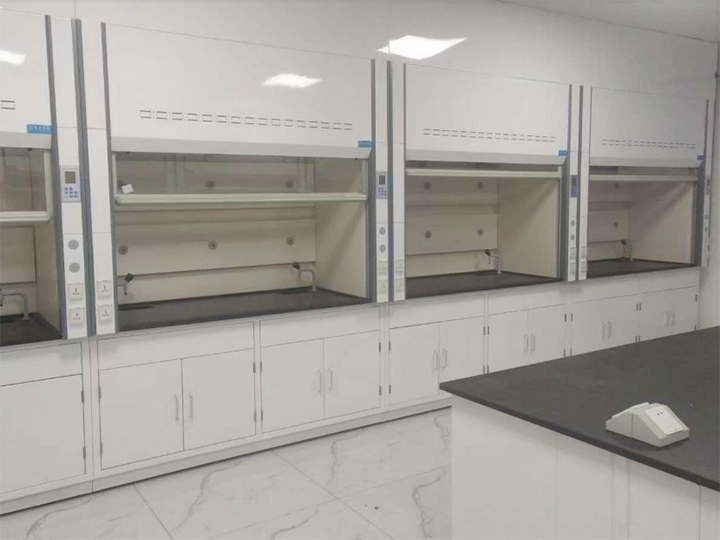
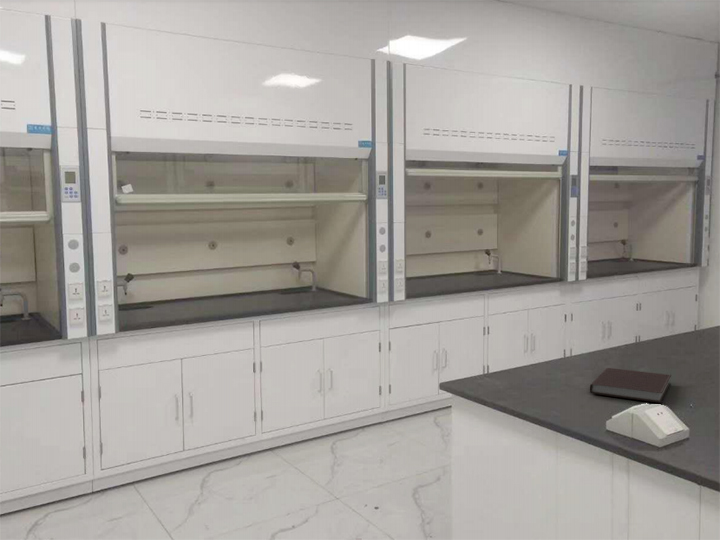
+ notebook (631, 383)
